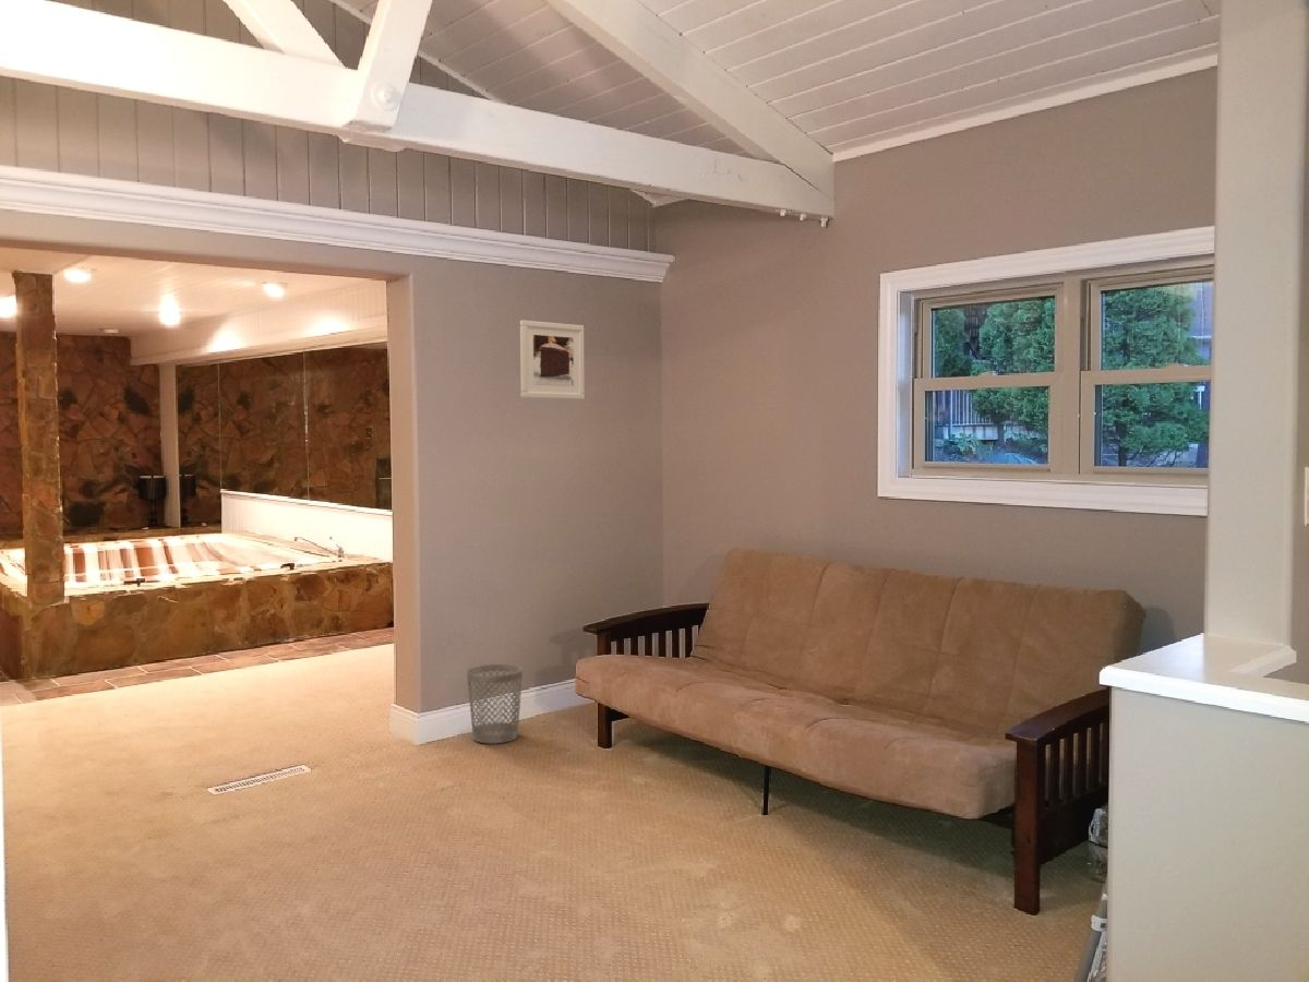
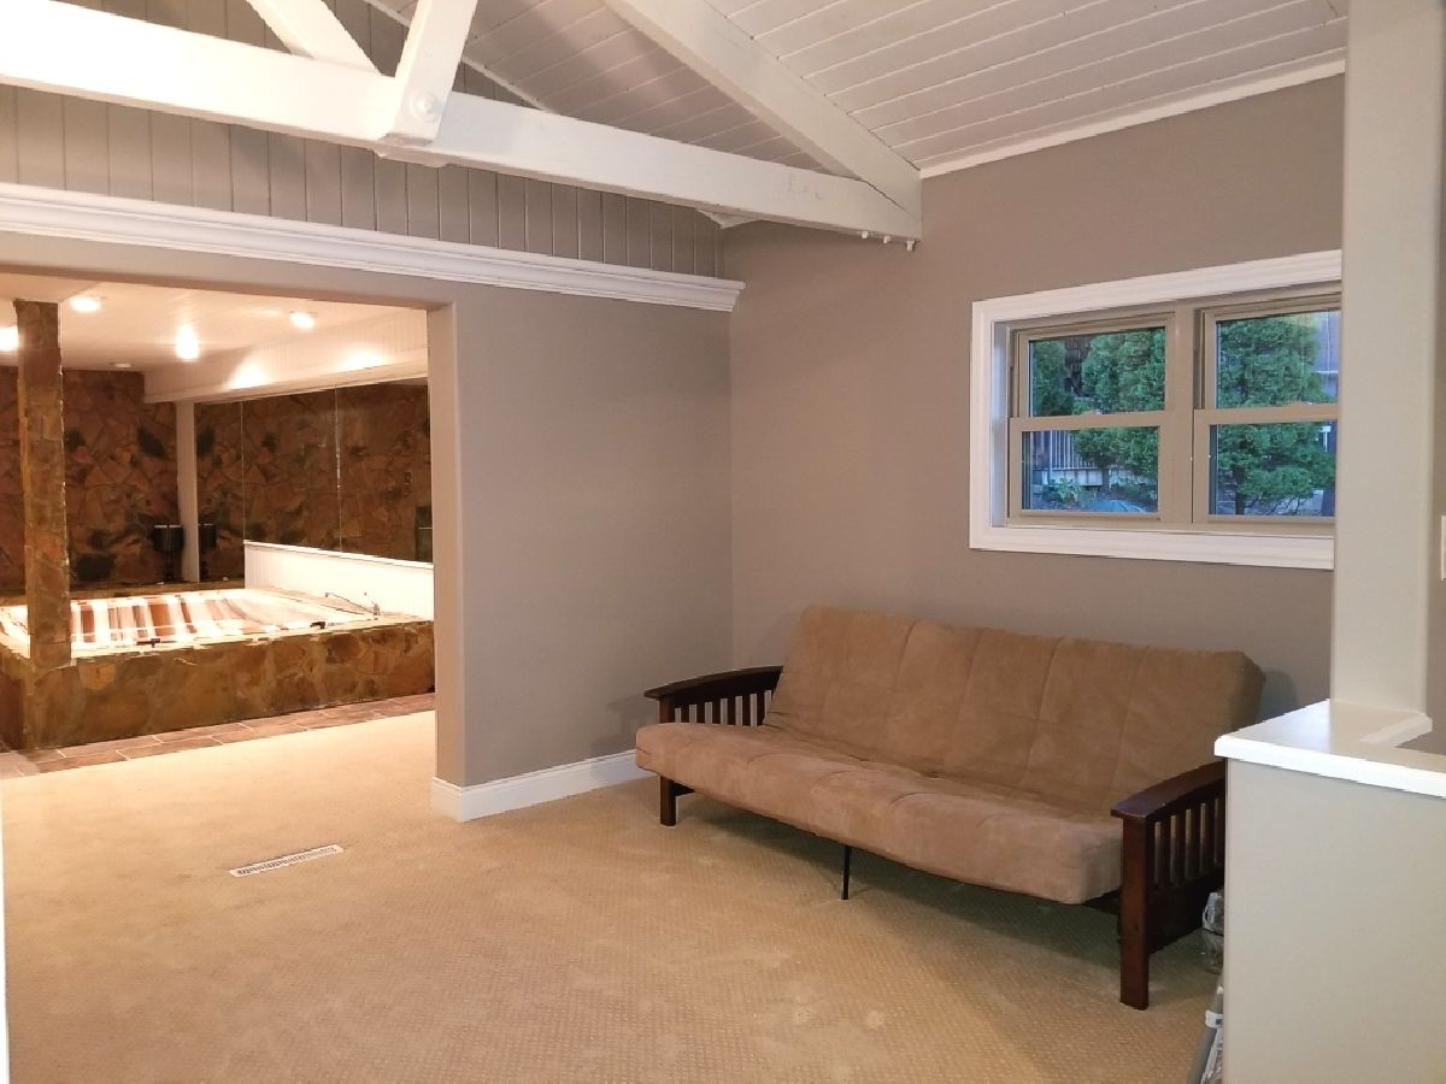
- wastebasket (494, 703)
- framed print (553, 360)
